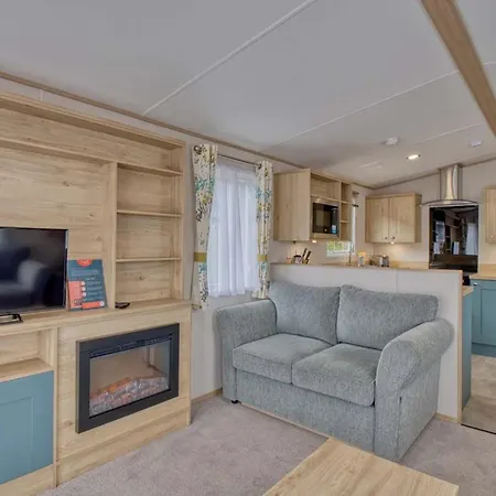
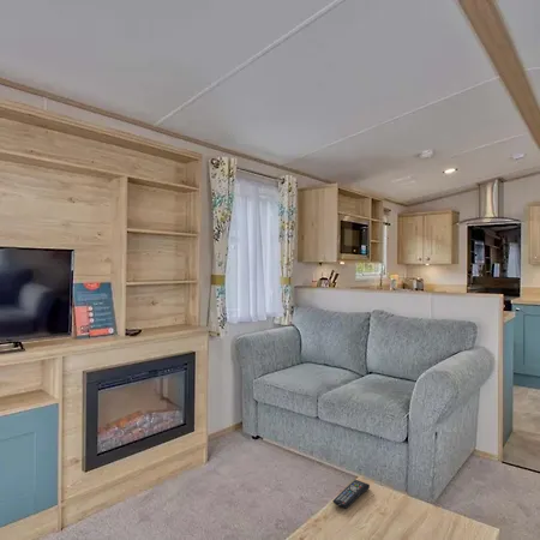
+ remote control (352, 492)
